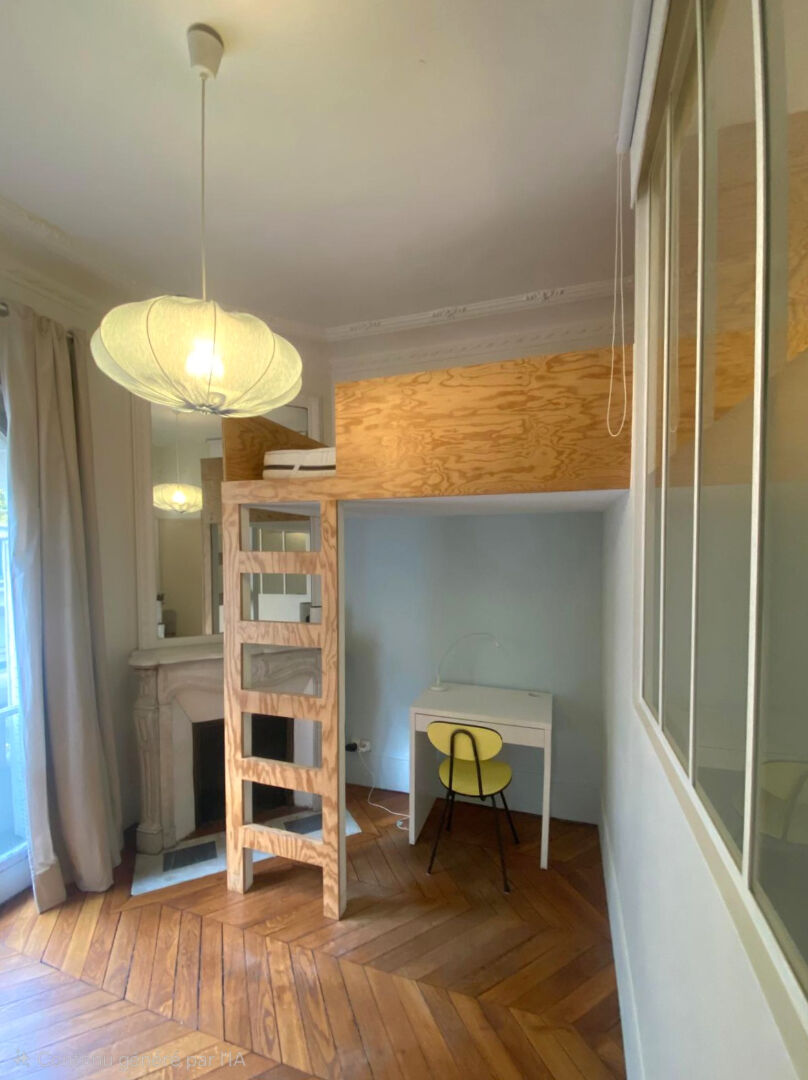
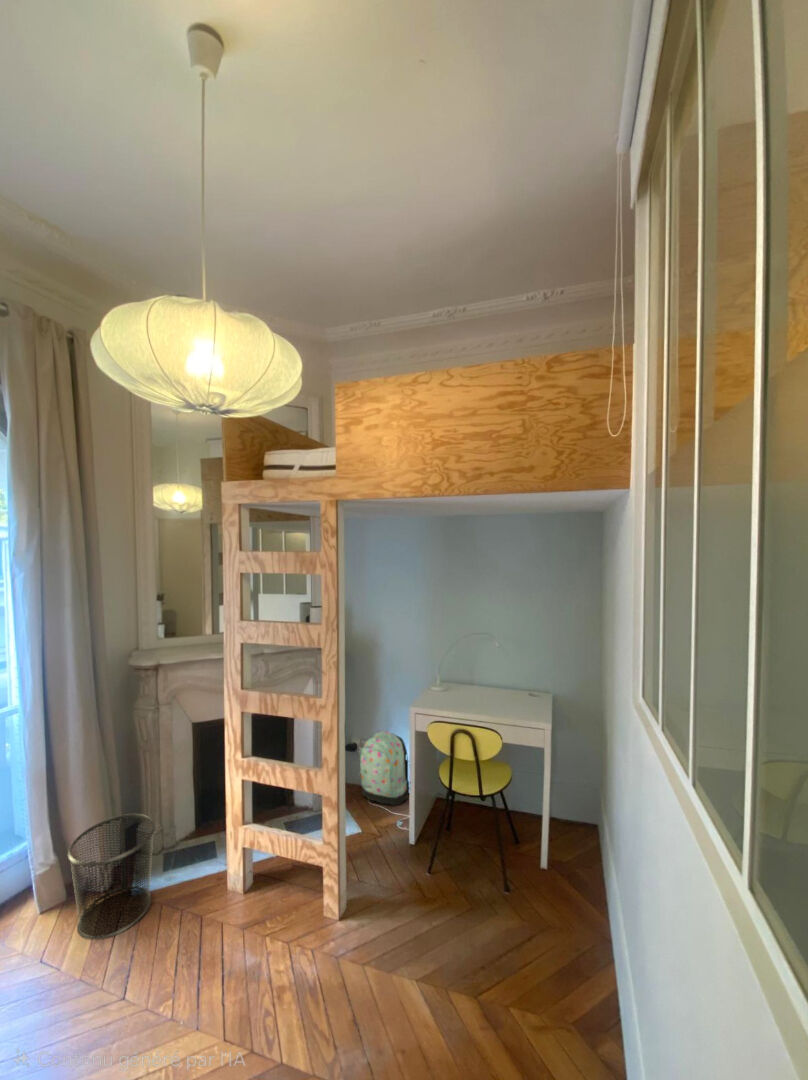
+ waste bin (114, 874)
+ backpack (384, 766)
